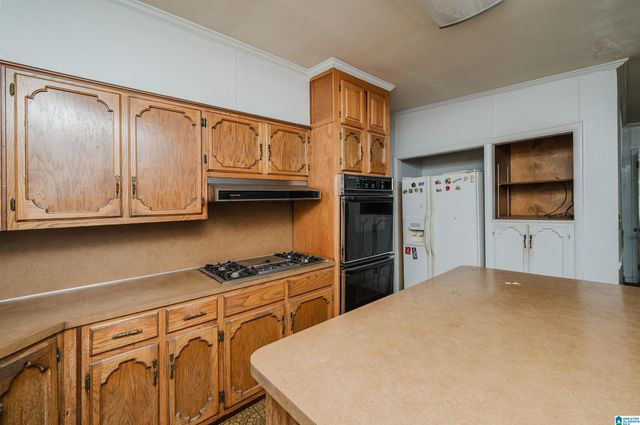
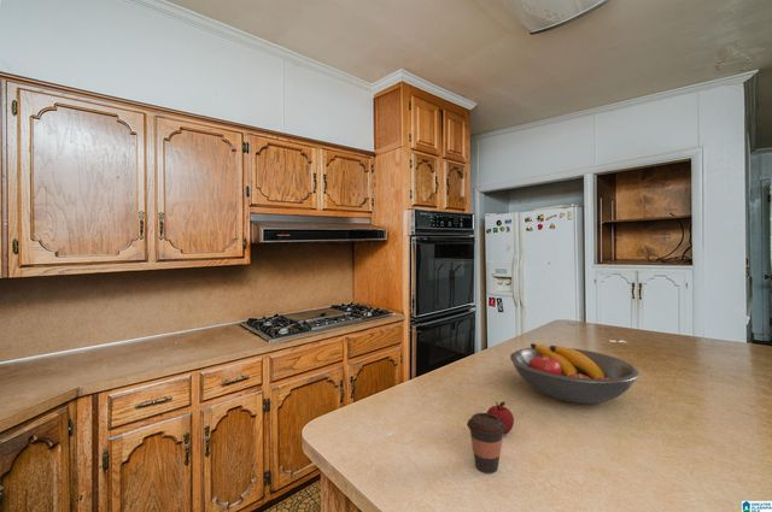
+ coffee cup (486, 442)
+ apple (499, 416)
+ fruit bowl (569, 372)
